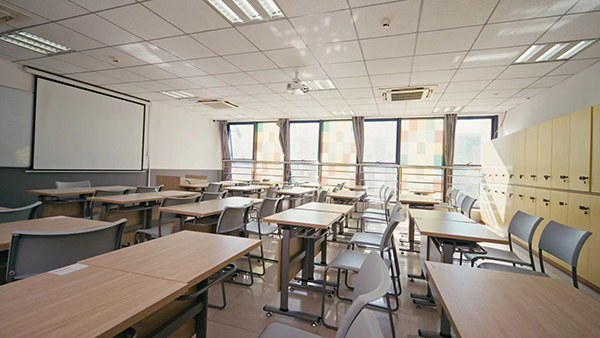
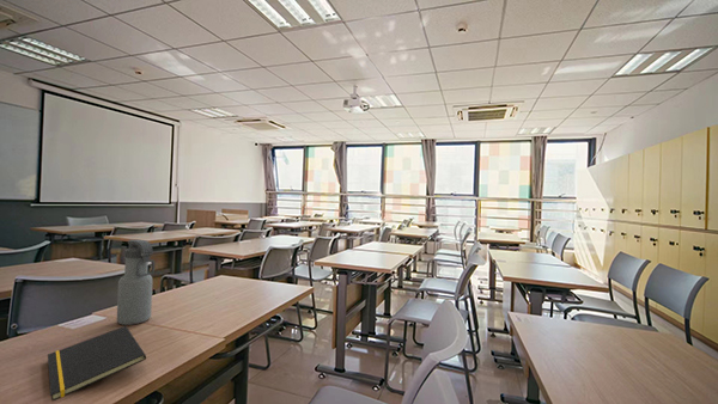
+ water bottle (135, 280)
+ notepad (95, 356)
